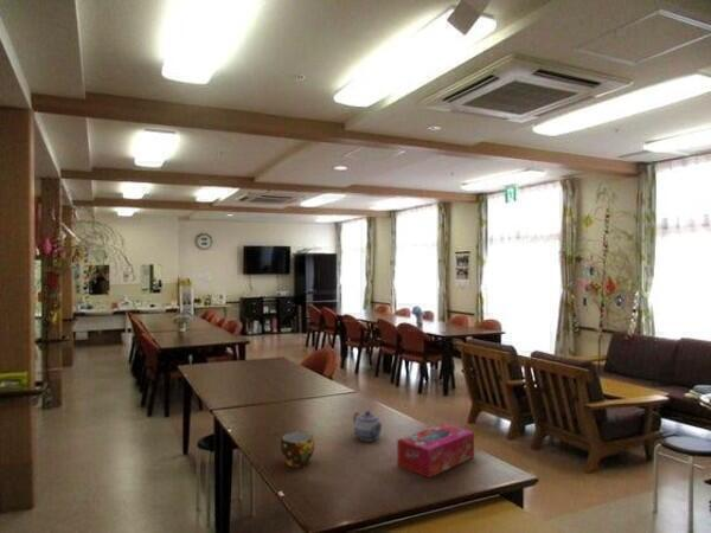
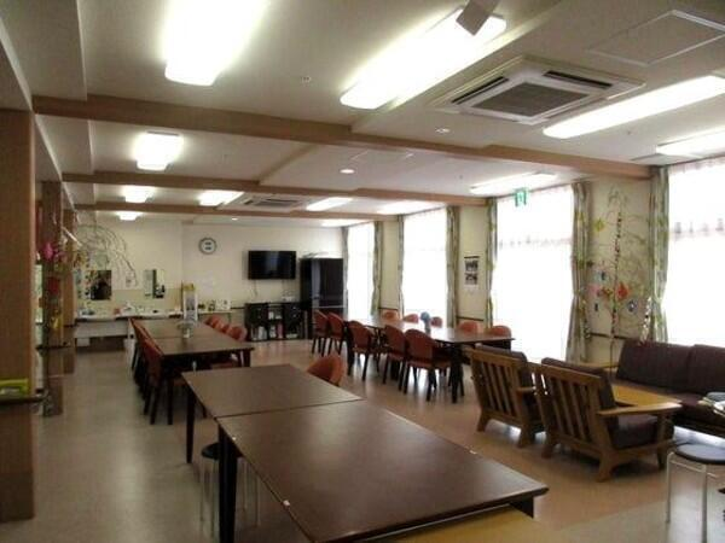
- cup (295, 449)
- teapot (367, 424)
- tissue box (436, 448)
